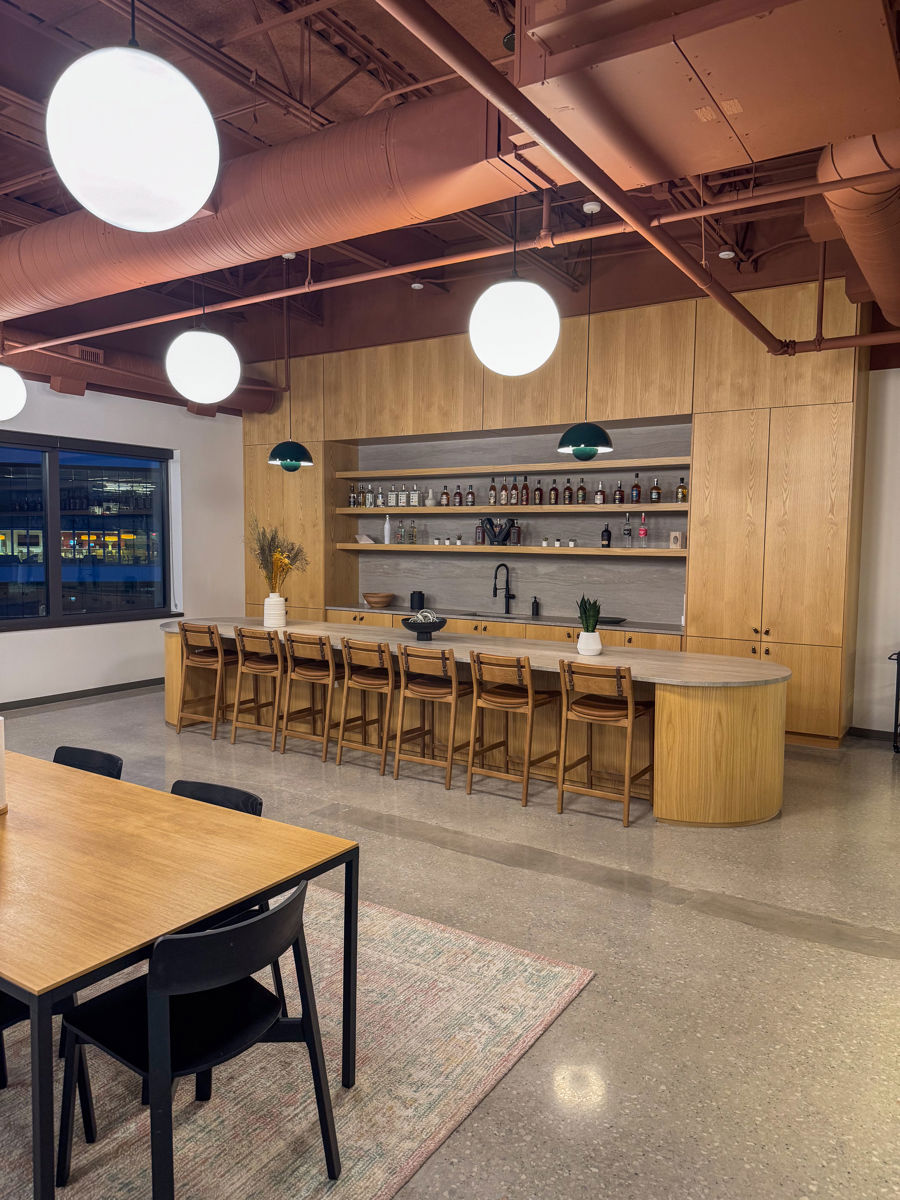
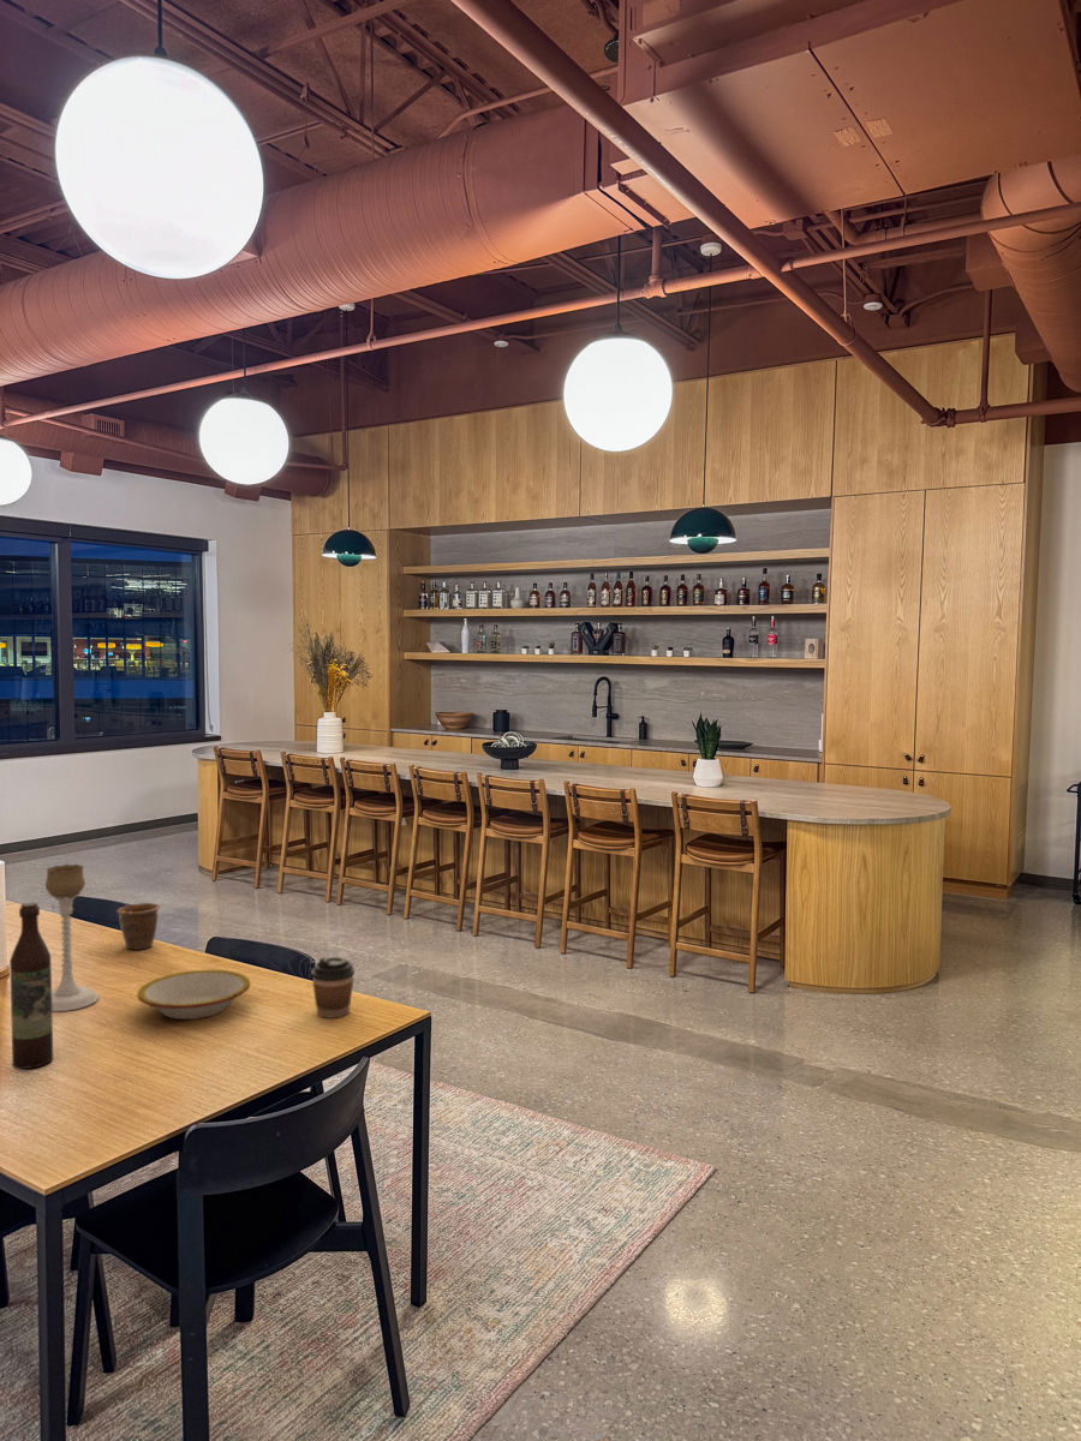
+ candle holder (66, 934)
+ coffee cup (333, 985)
+ bowl (195, 997)
+ wine bottle (30, 982)
+ mug (137, 926)
